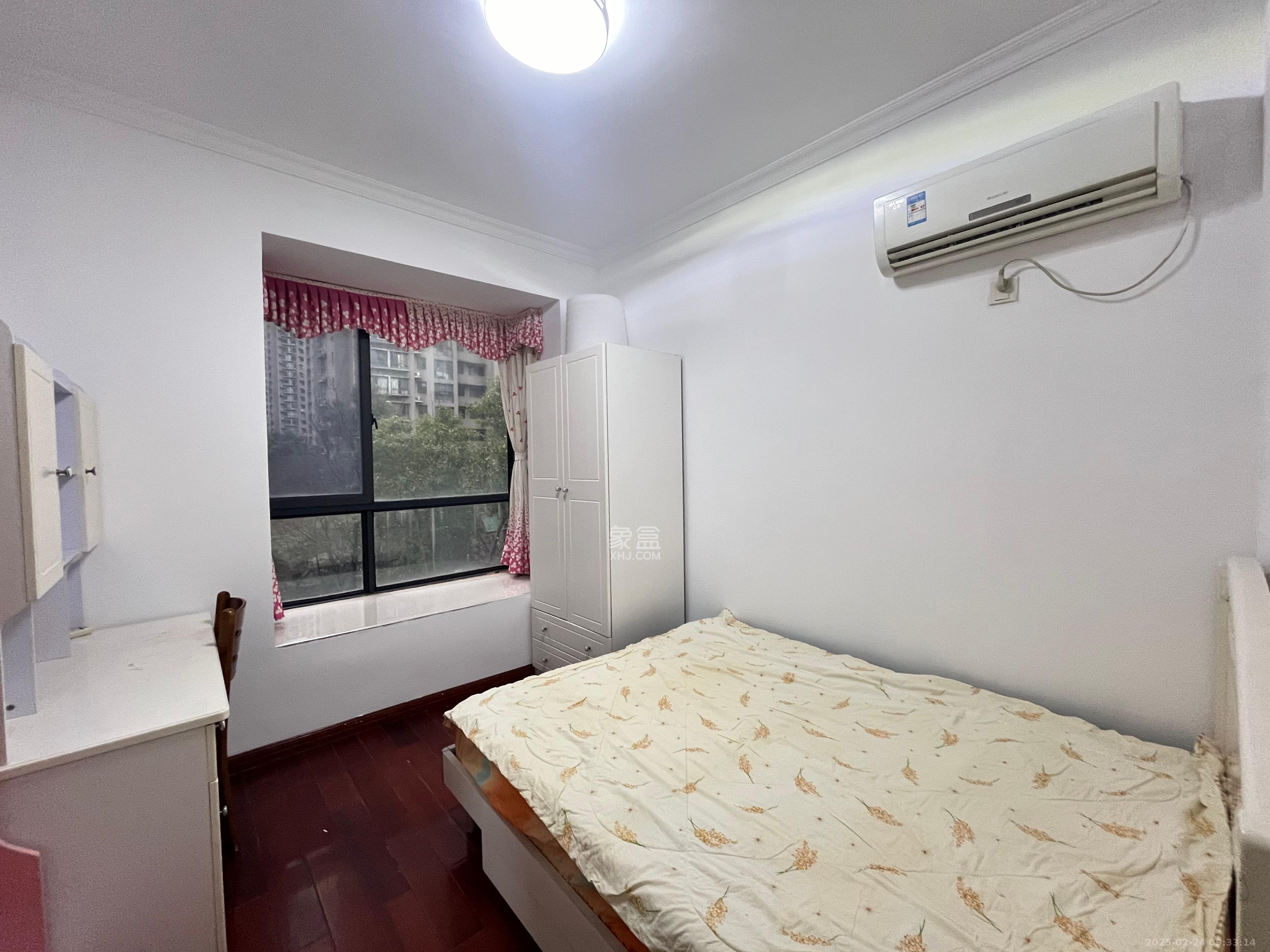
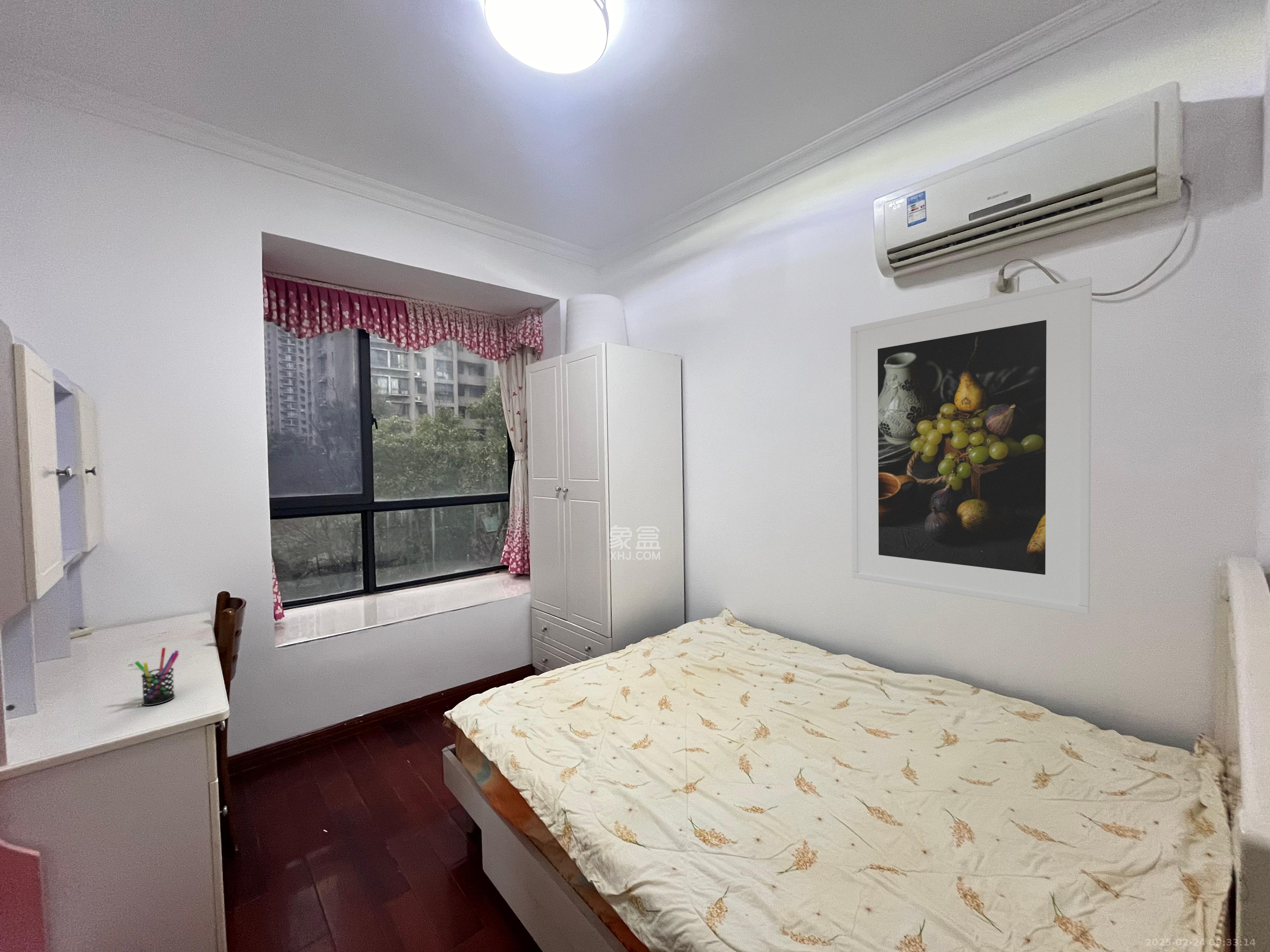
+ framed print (953, 450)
+ pen holder (155, 676)
